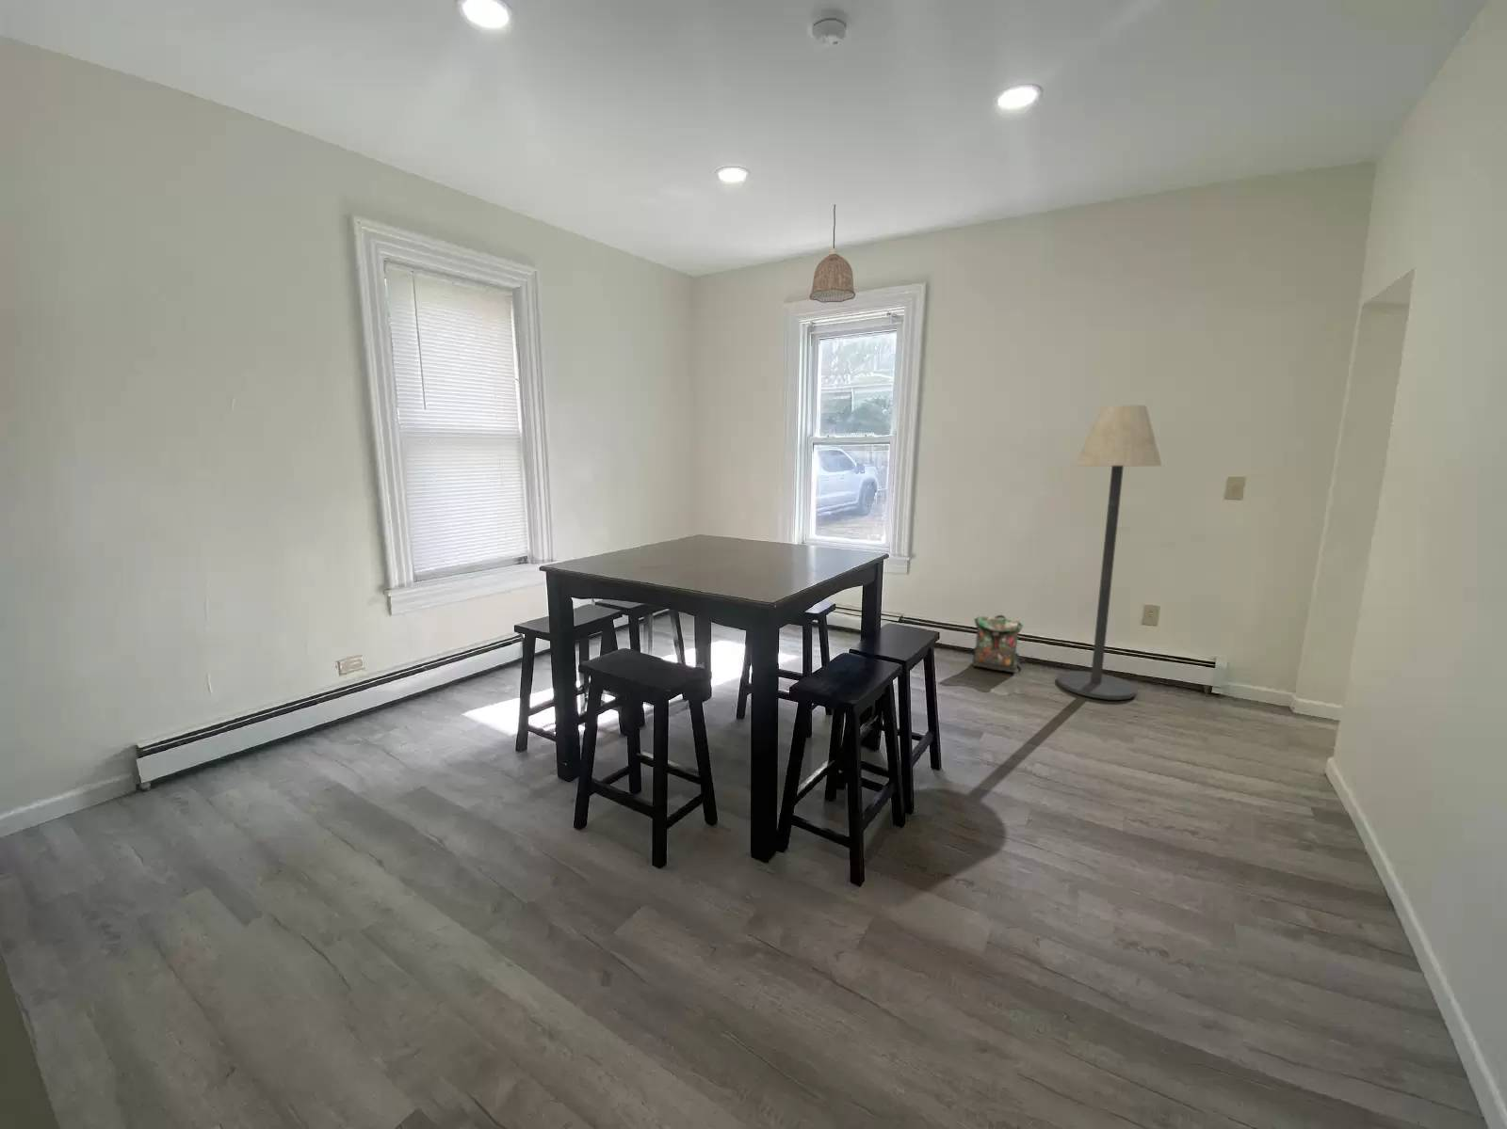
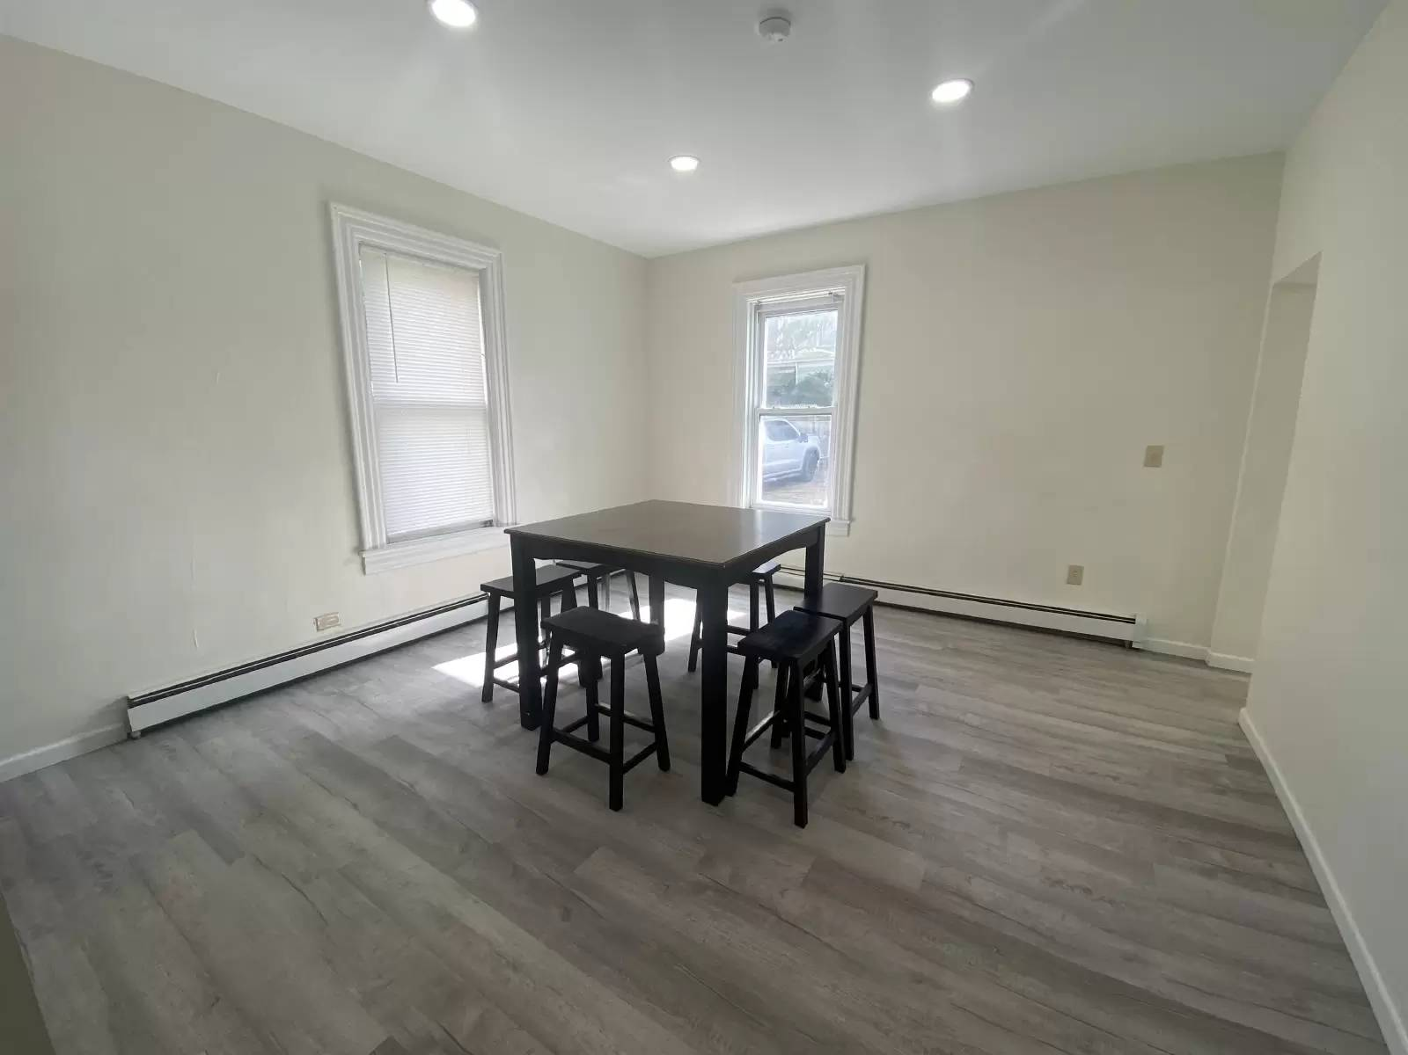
- pendant lamp (833, 251)
- backpack (1000, 639)
- floor lamp (1108, 551)
